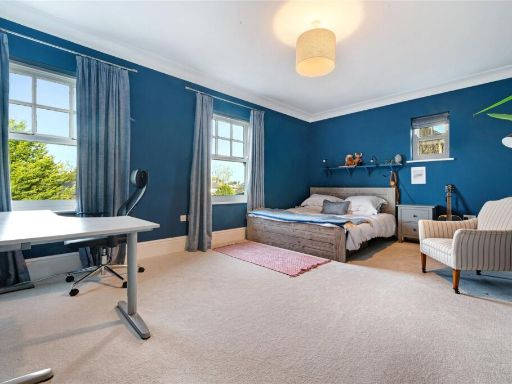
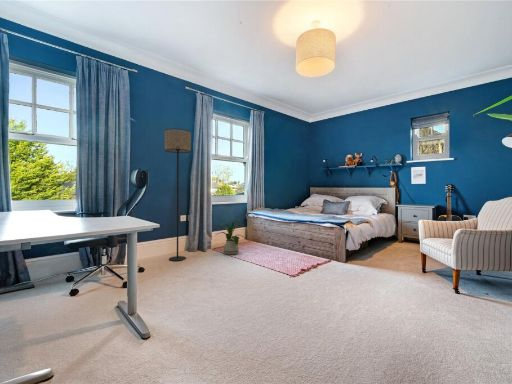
+ floor lamp (177, 195)
+ house plant (231, 235)
